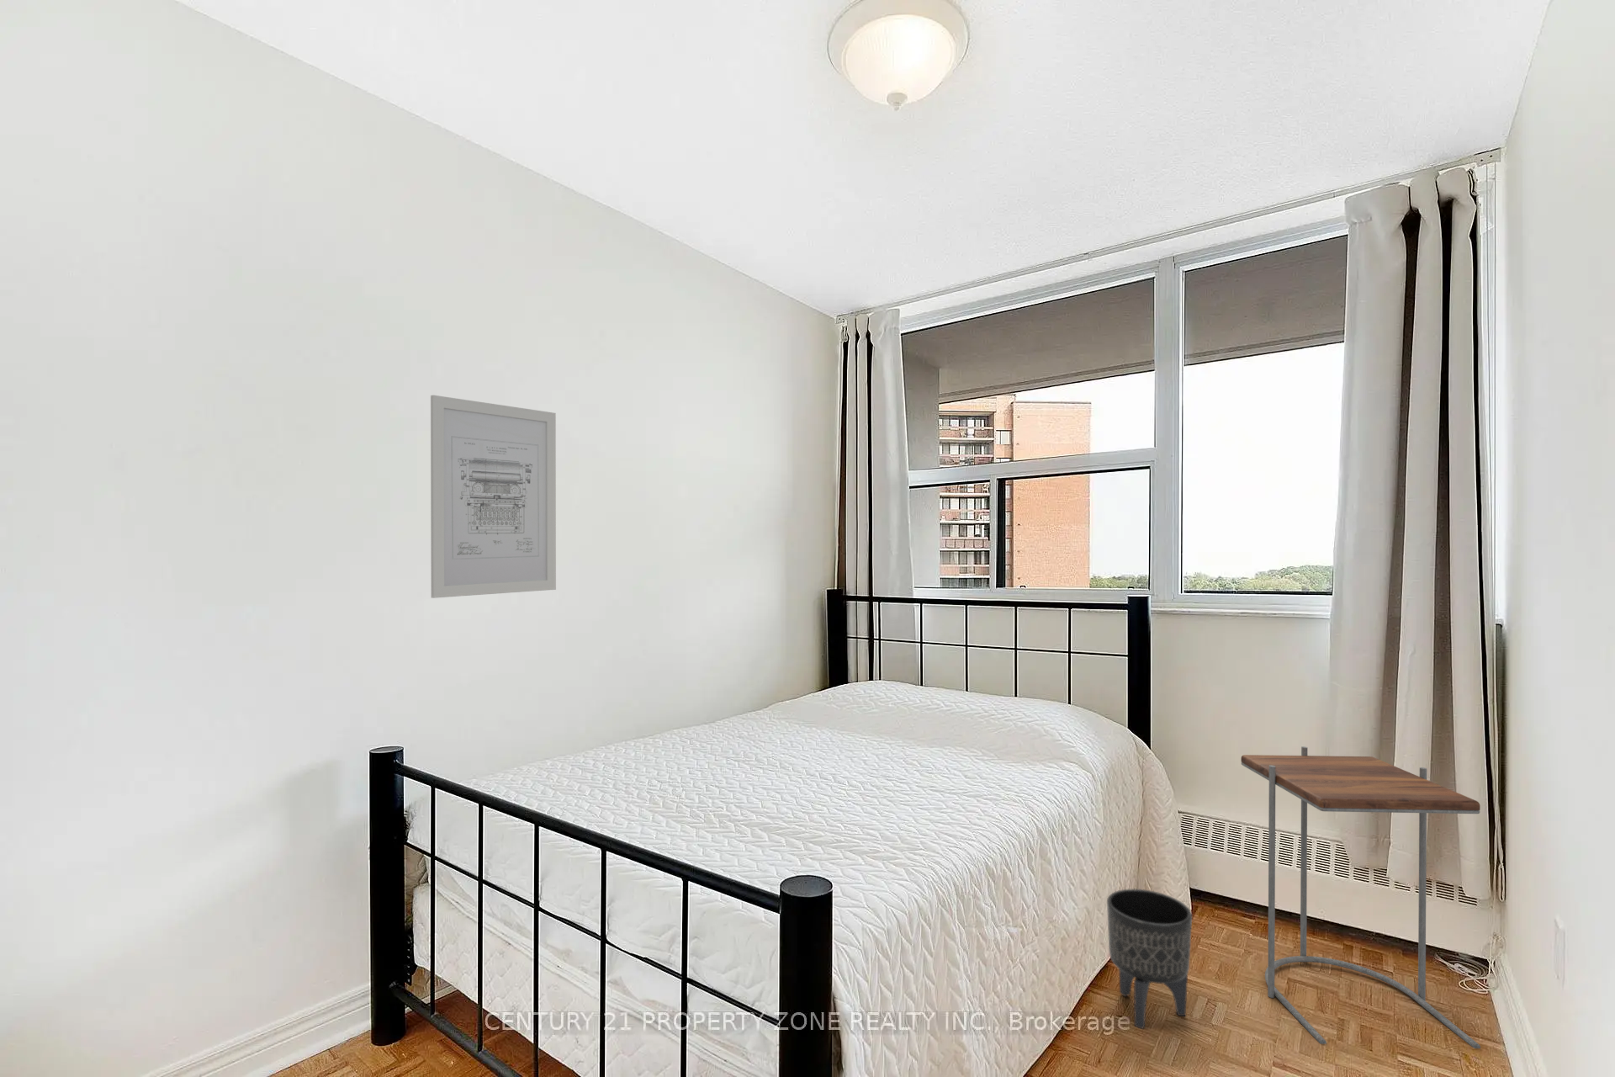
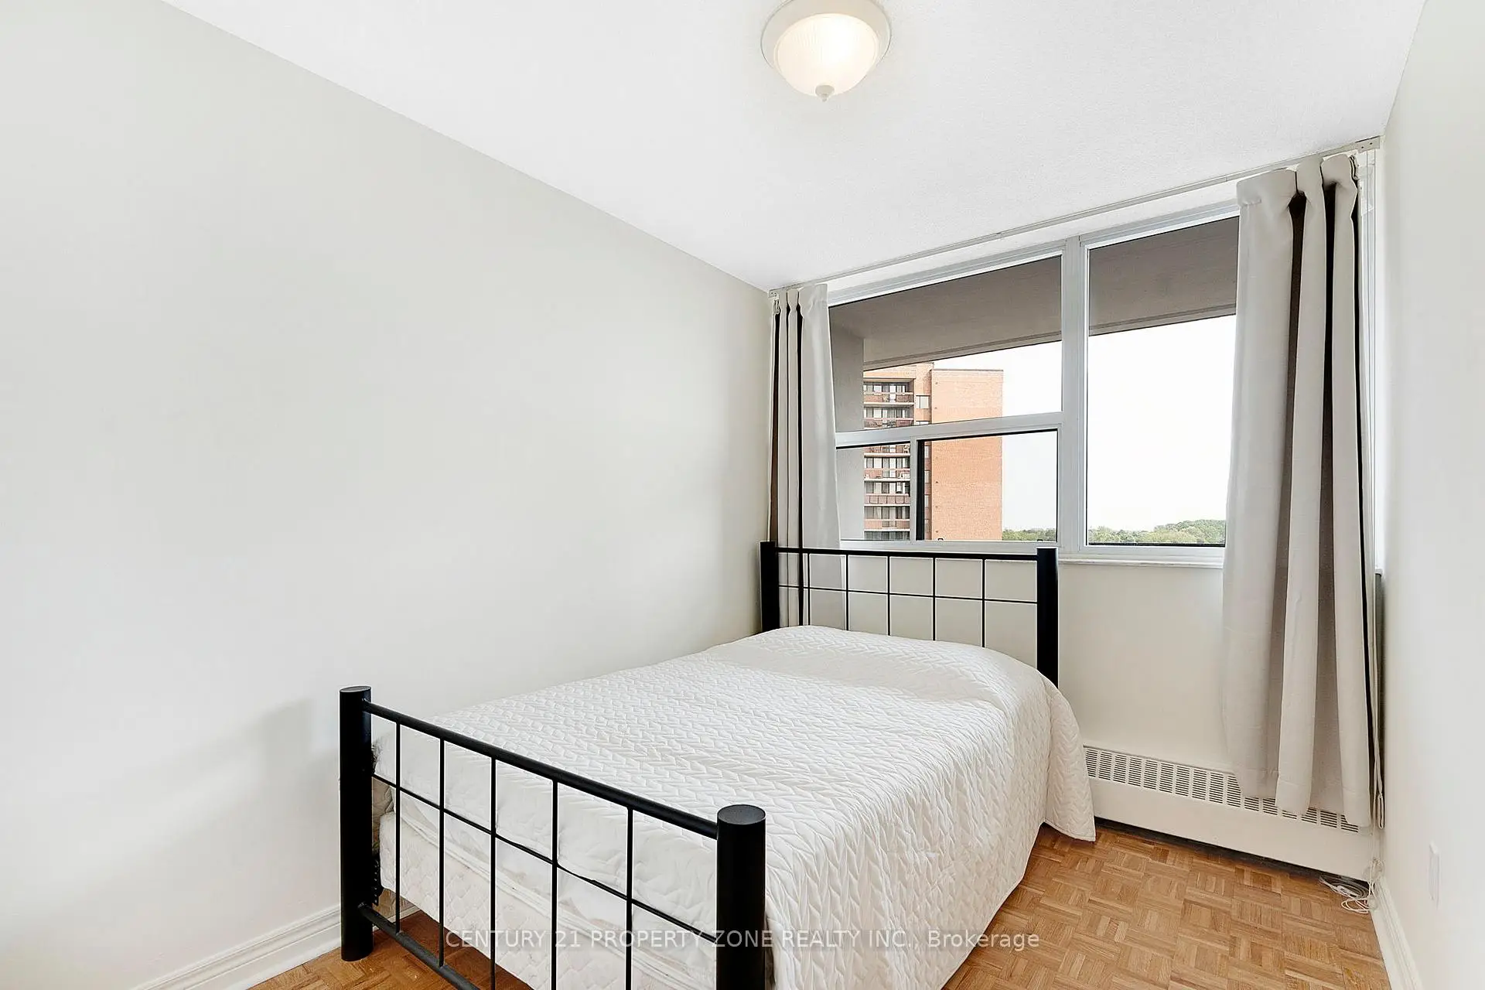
- side table (1306, 882)
- wall art (497, 499)
- planter (1148, 958)
